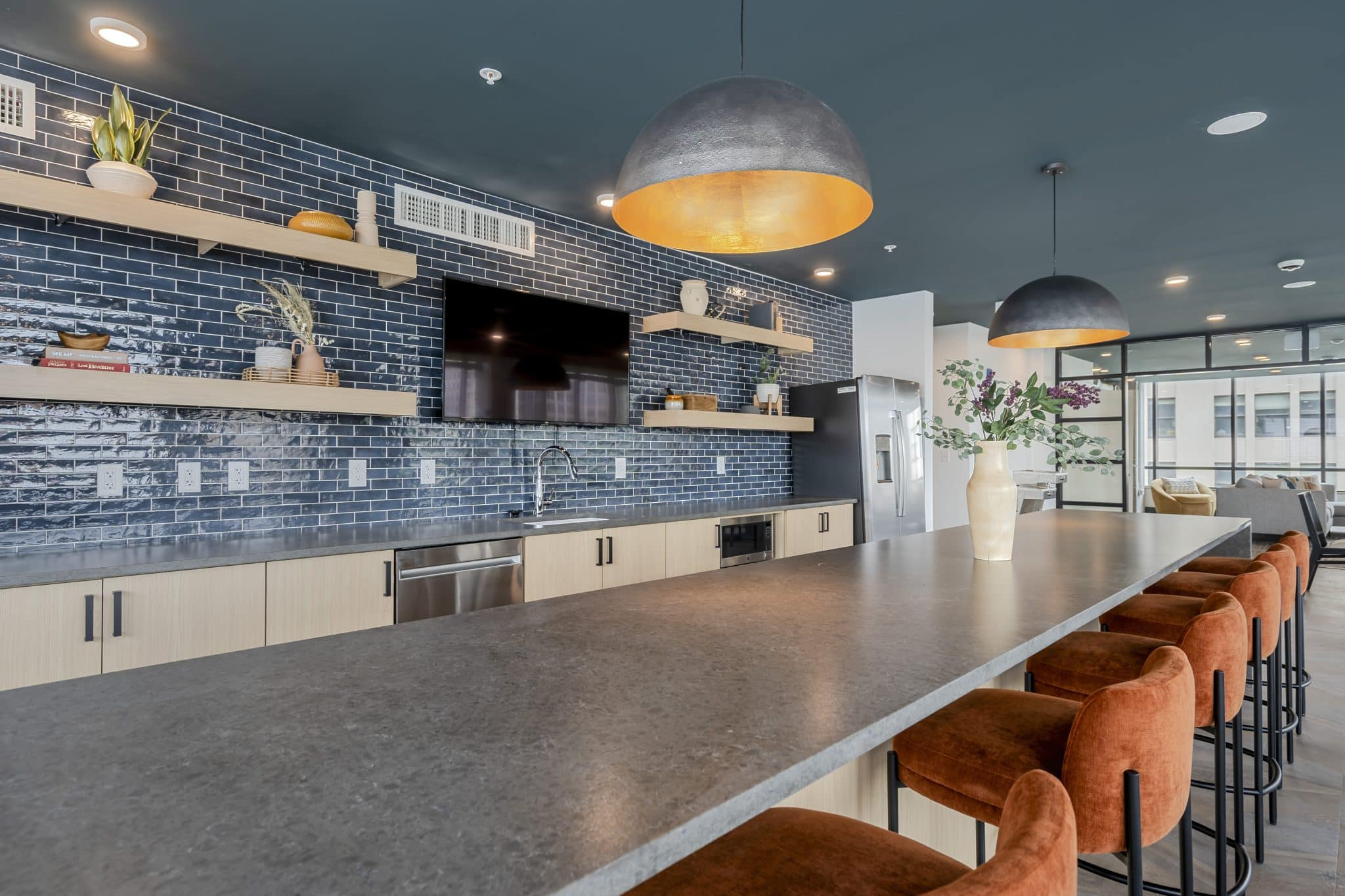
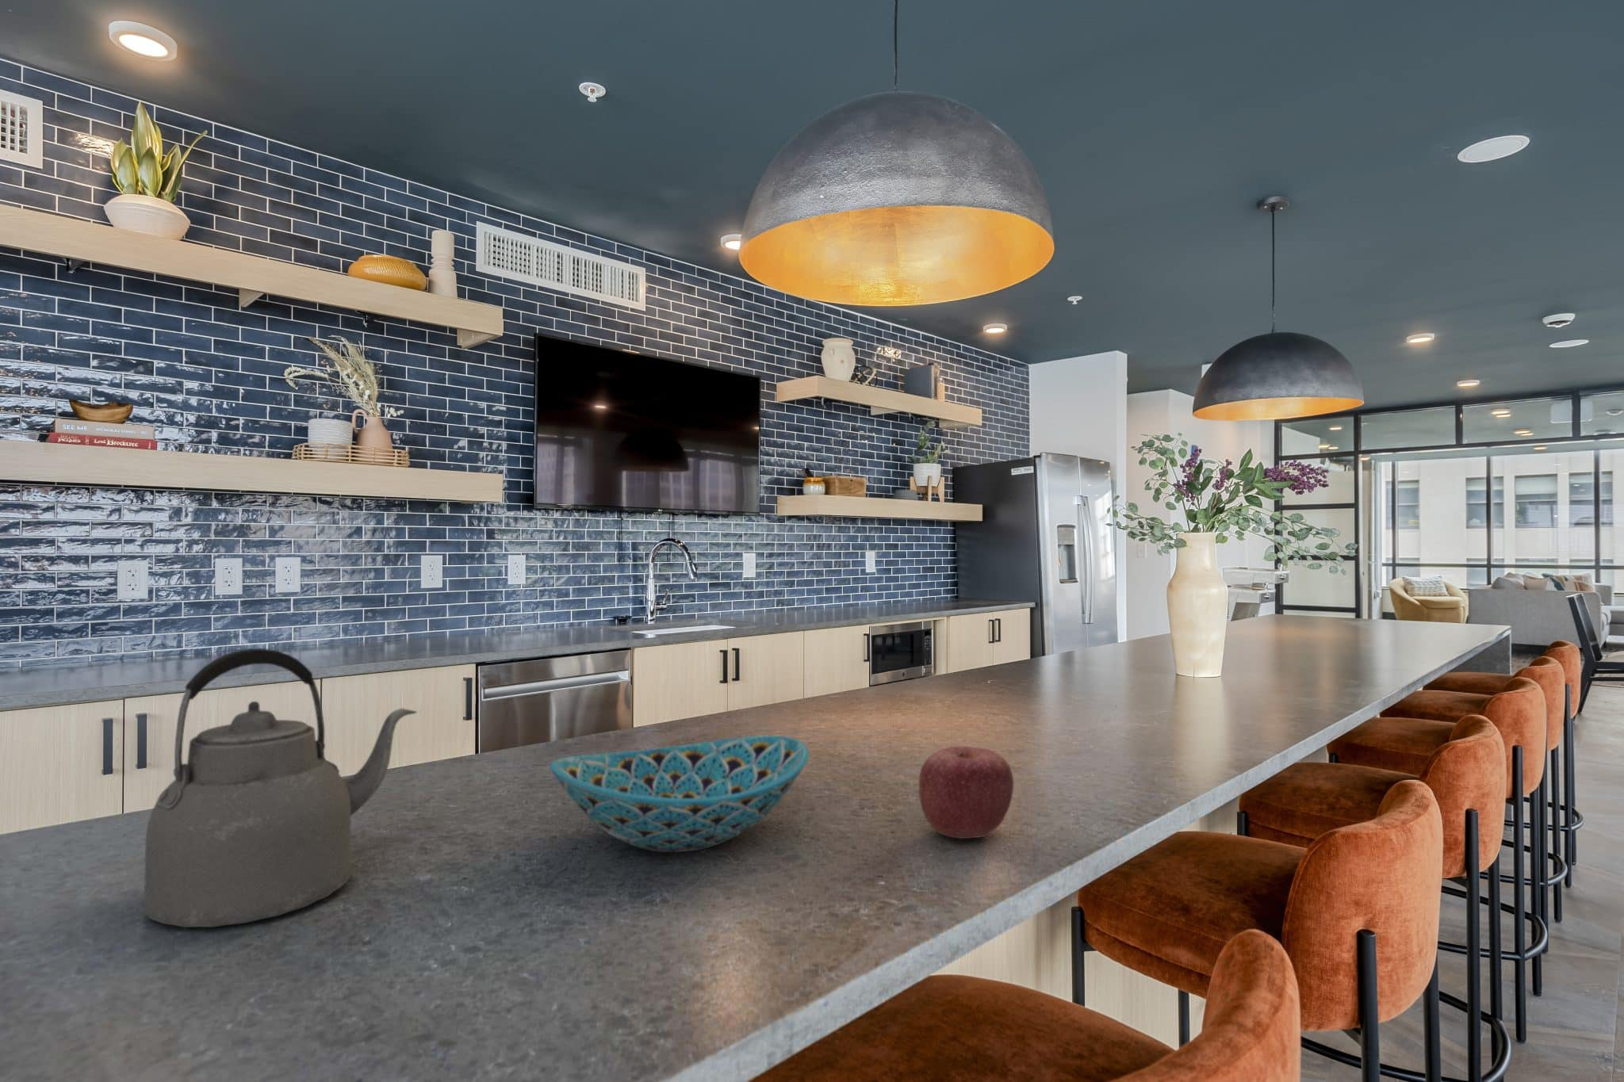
+ apple (965, 792)
+ kettle (297, 762)
+ bowl (683, 795)
